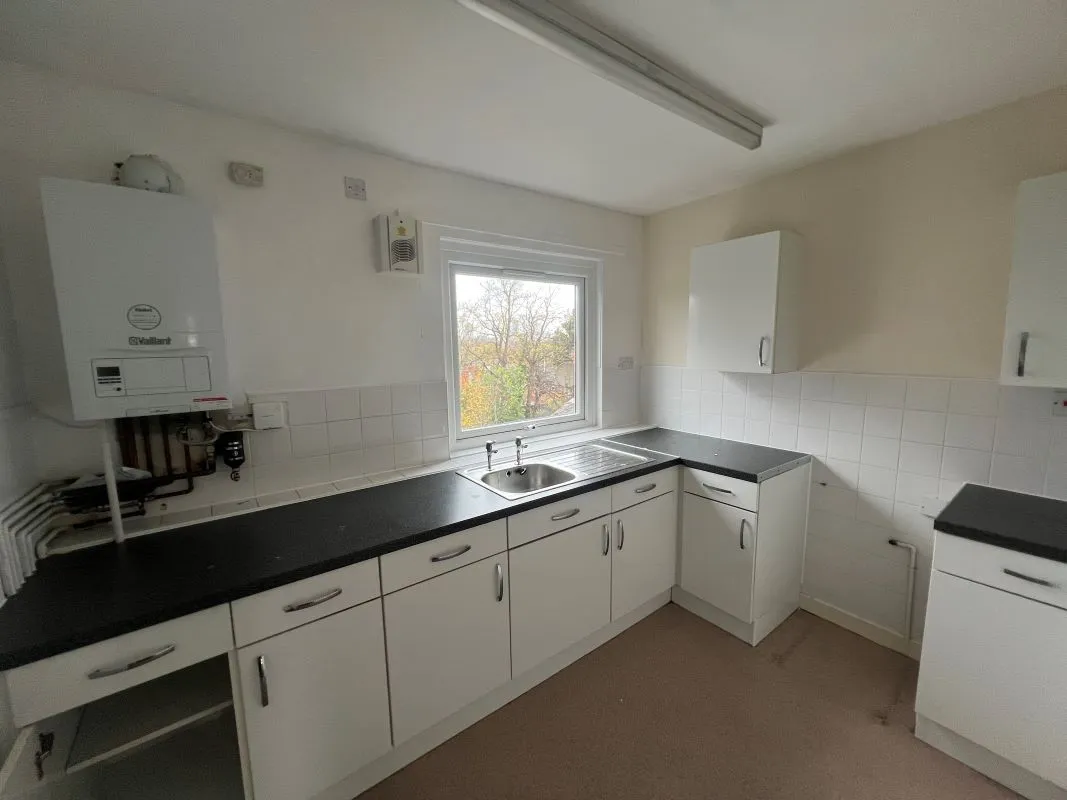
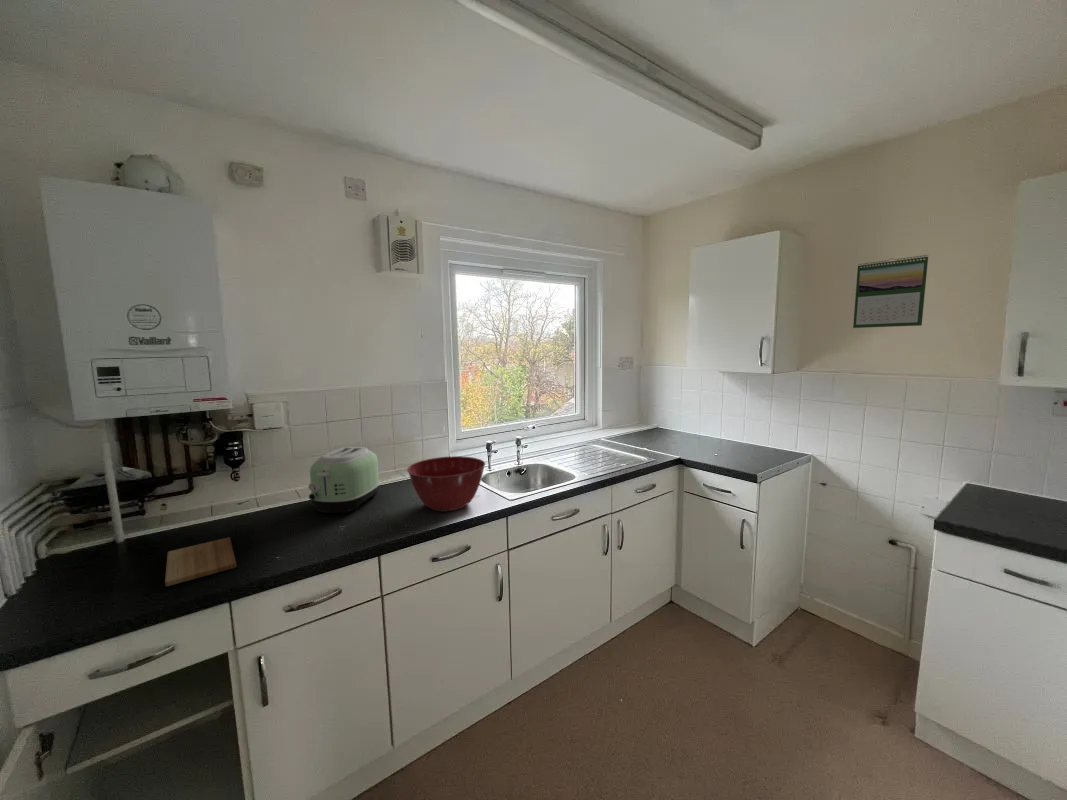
+ calendar (888, 292)
+ mixing bowl (447, 485)
+ toaster (344, 478)
+ cutting board (201, 559)
